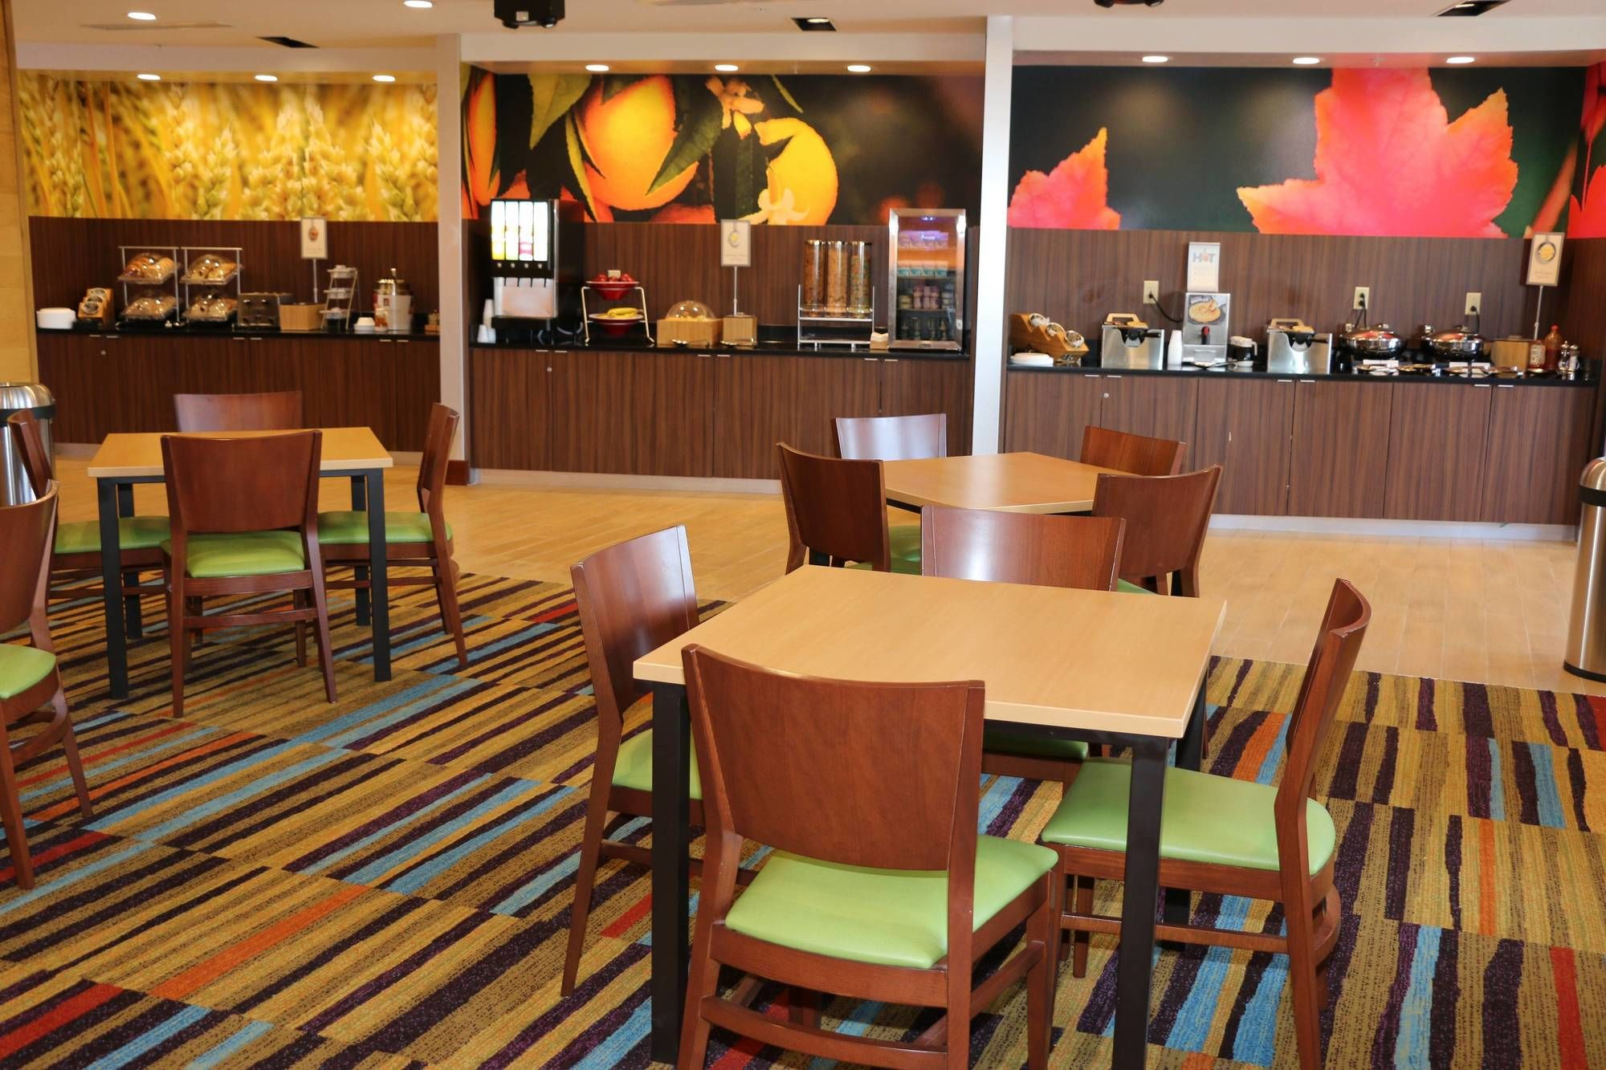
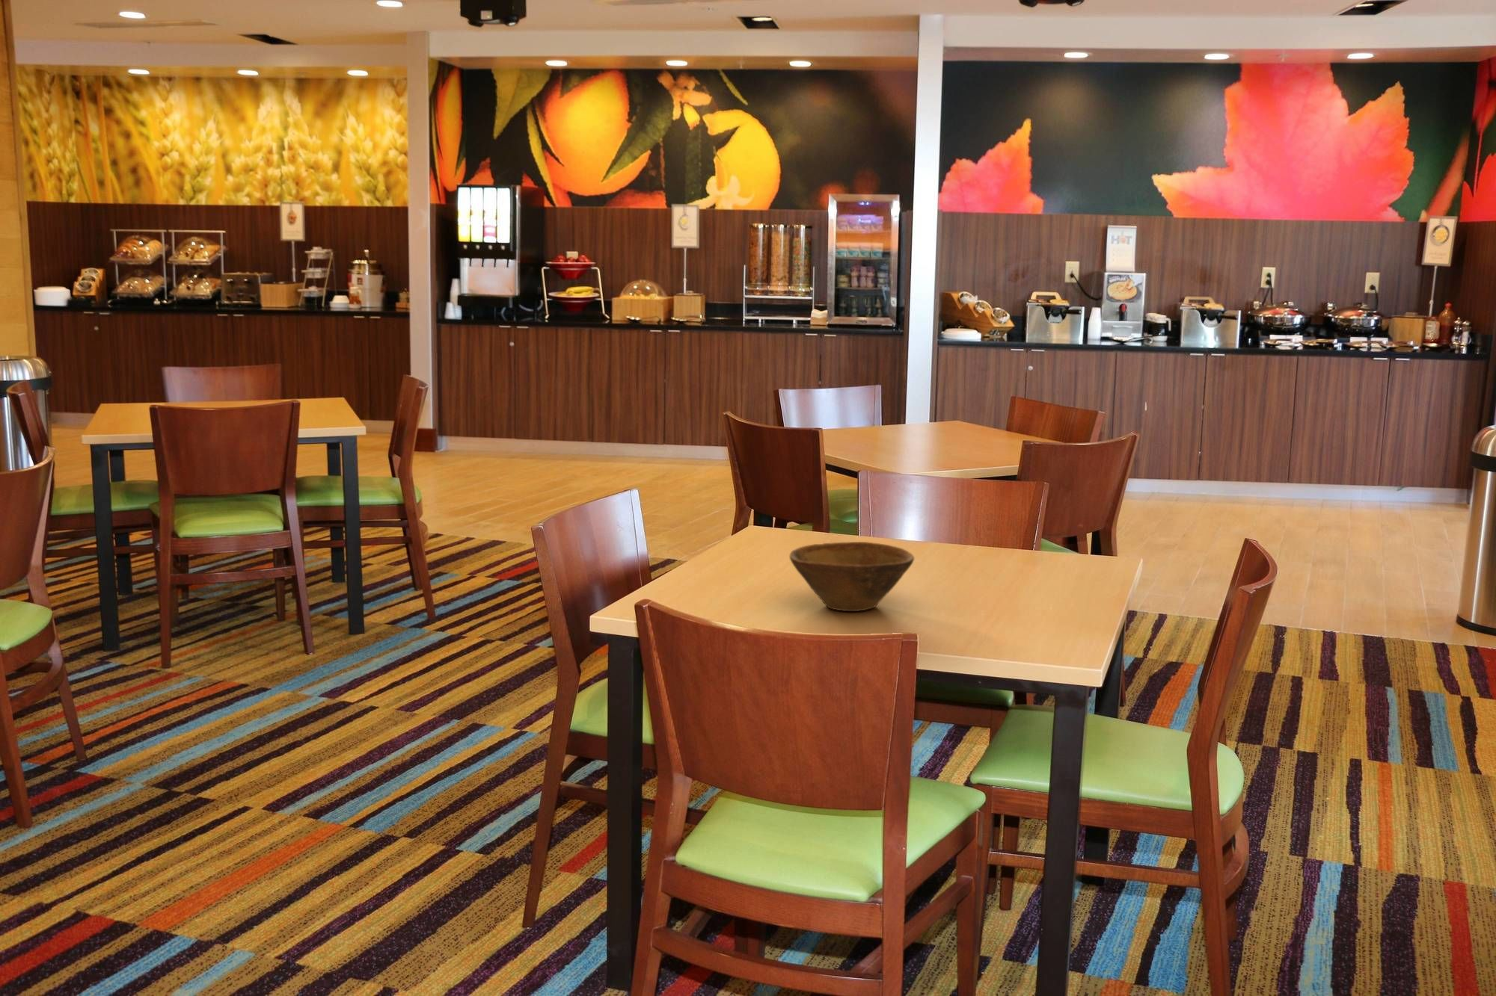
+ bowl (851, 578)
